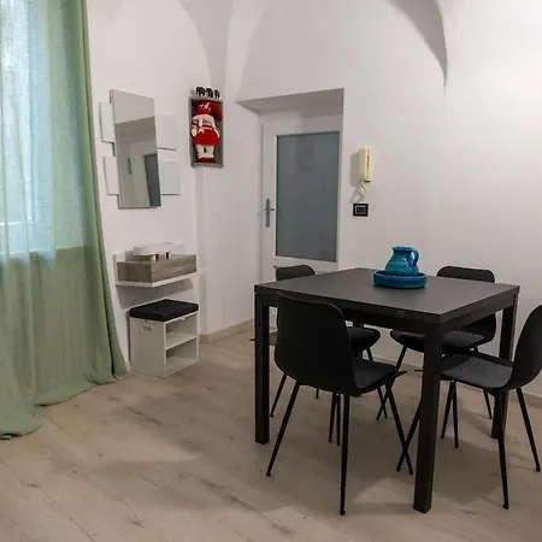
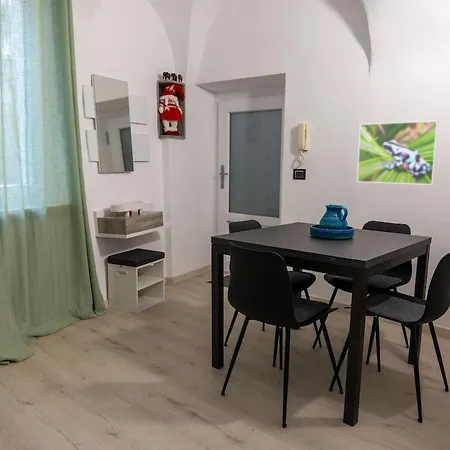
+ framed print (395, 153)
